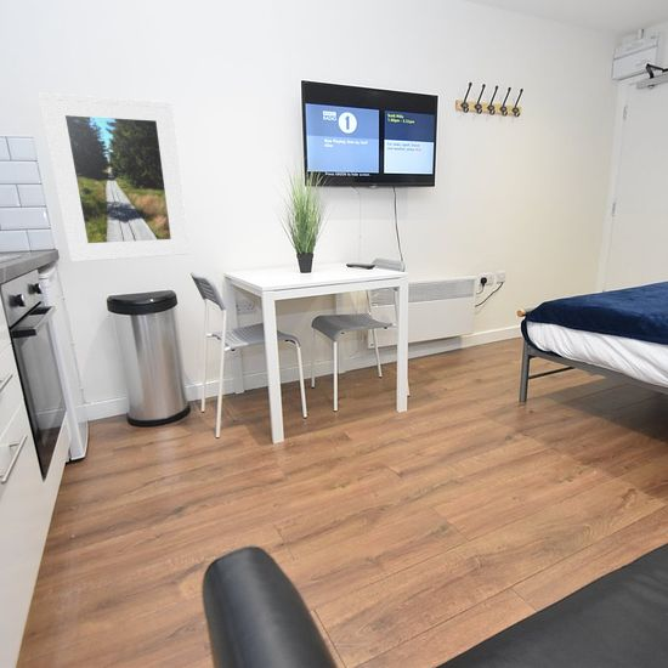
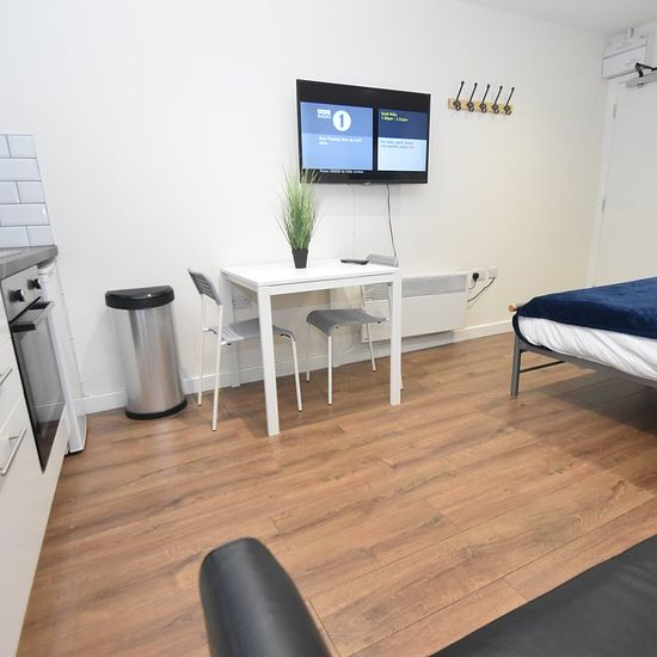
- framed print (121, 181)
